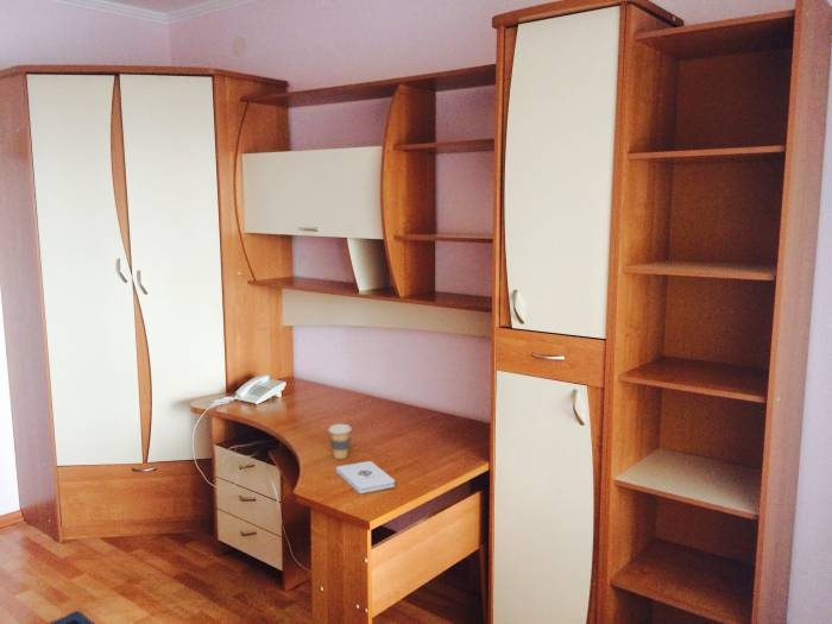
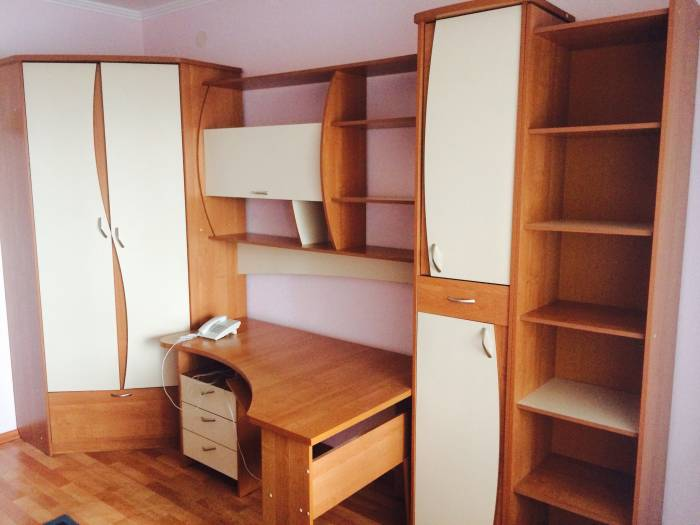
- coffee cup (340, 441)
- notepad (365, 475)
